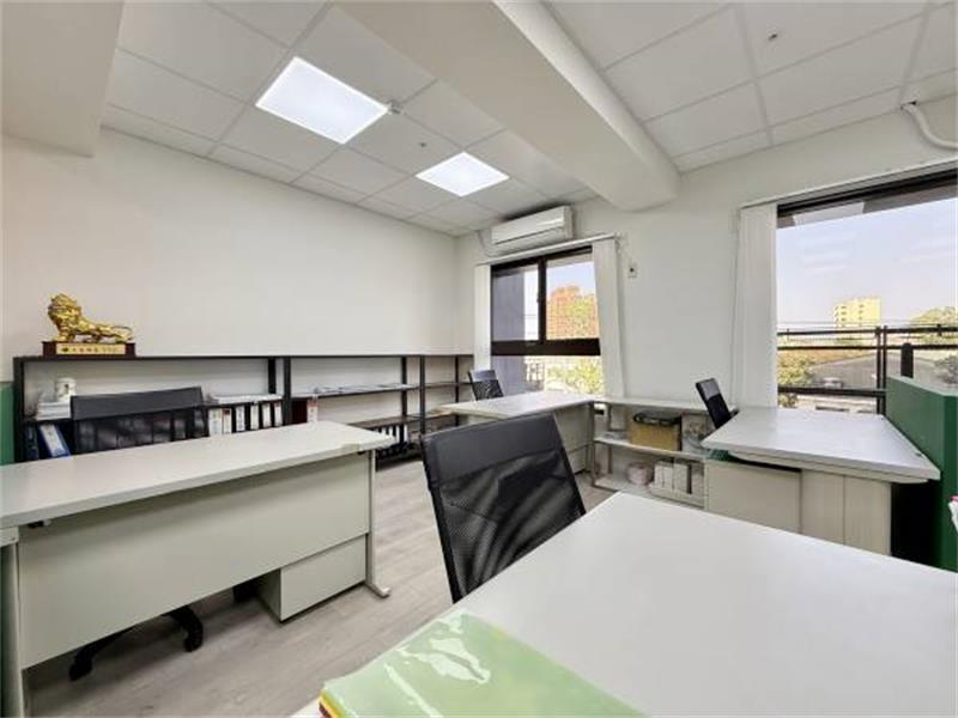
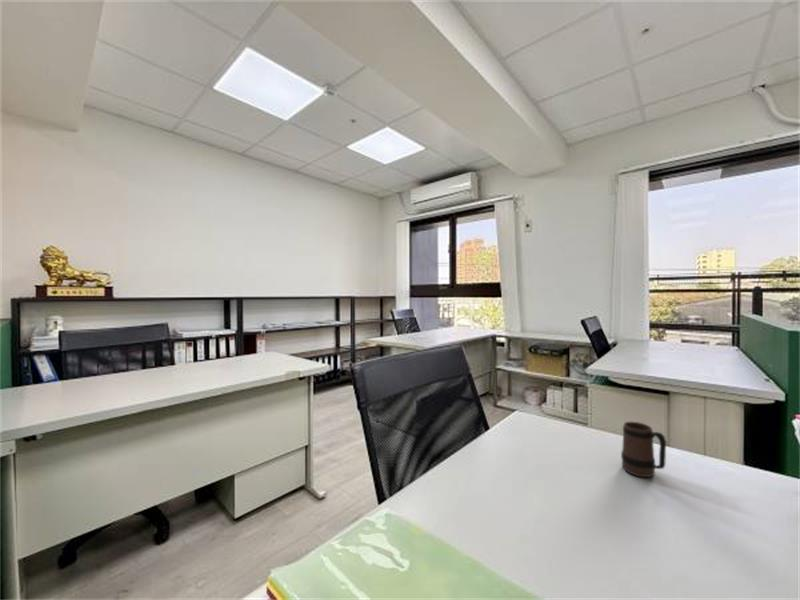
+ mug (643, 450)
